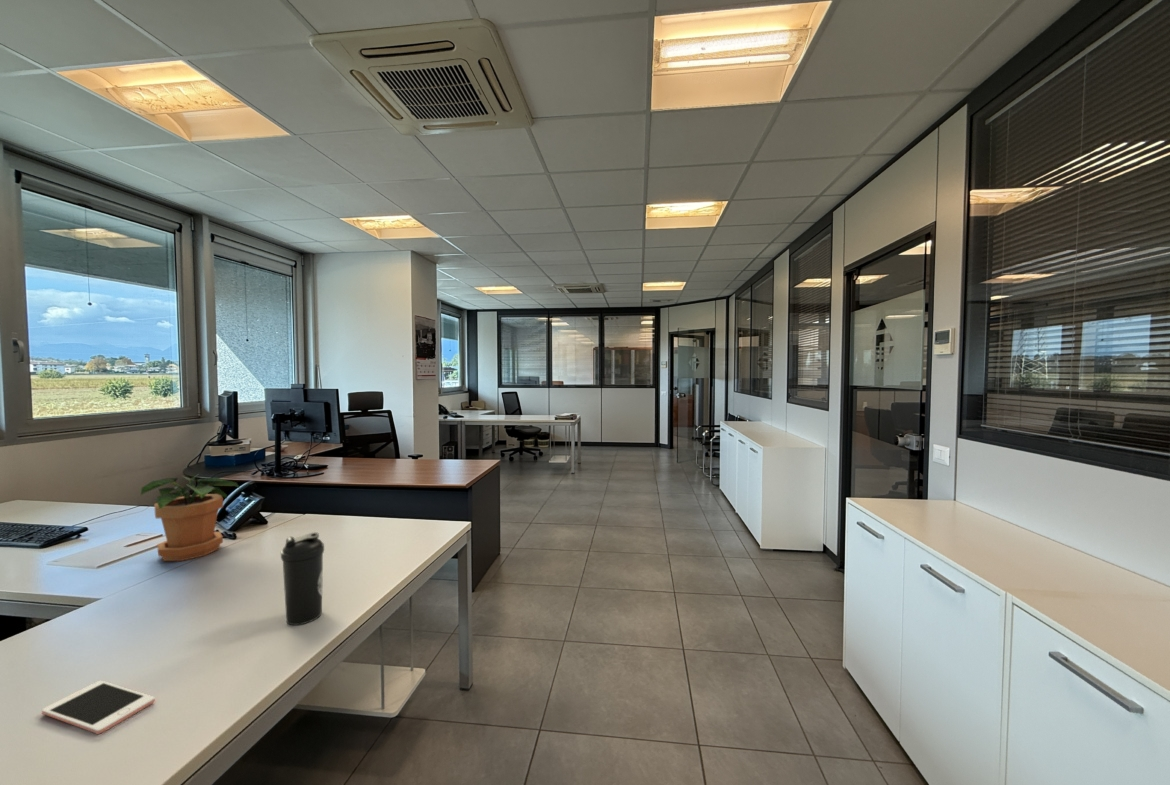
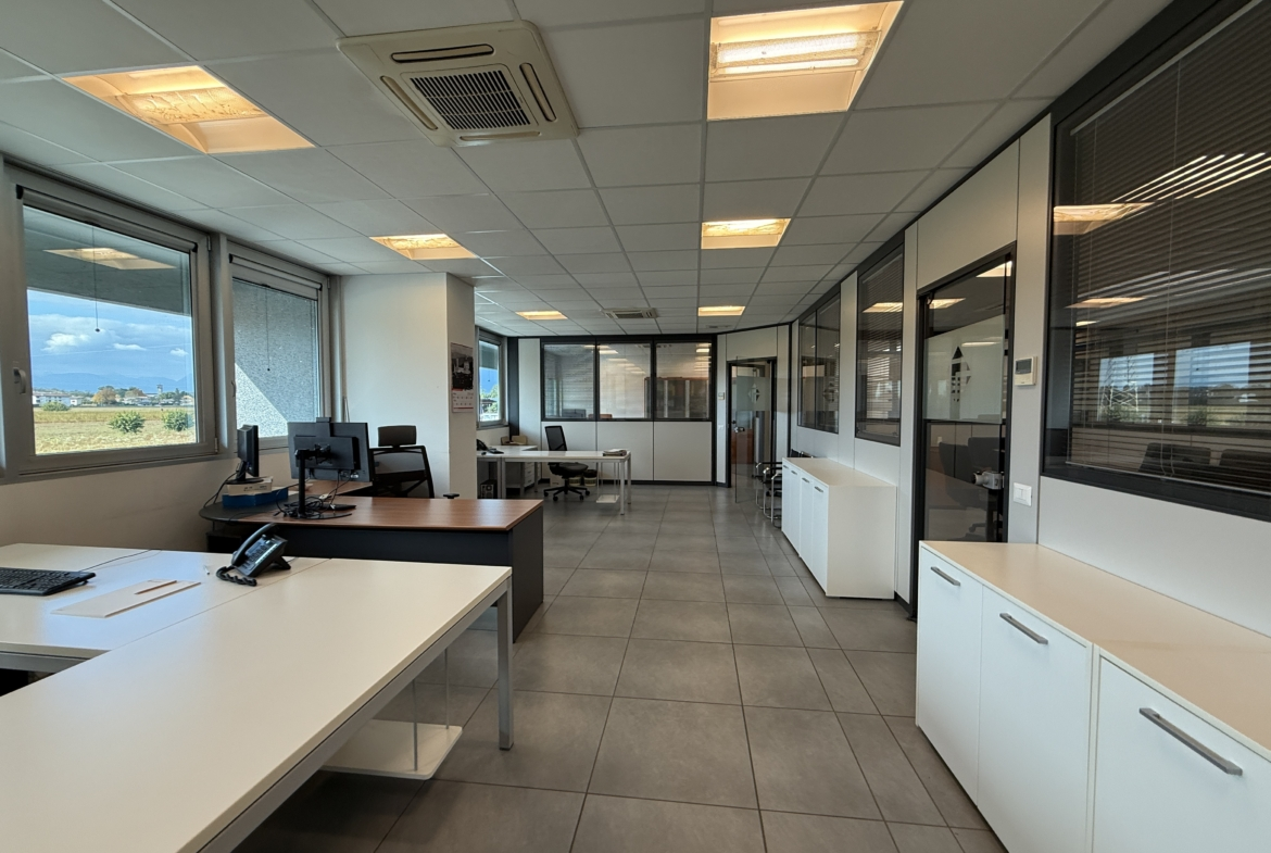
- water bottle (303, 576)
- potted plant (200, 513)
- cell phone (99, 705)
